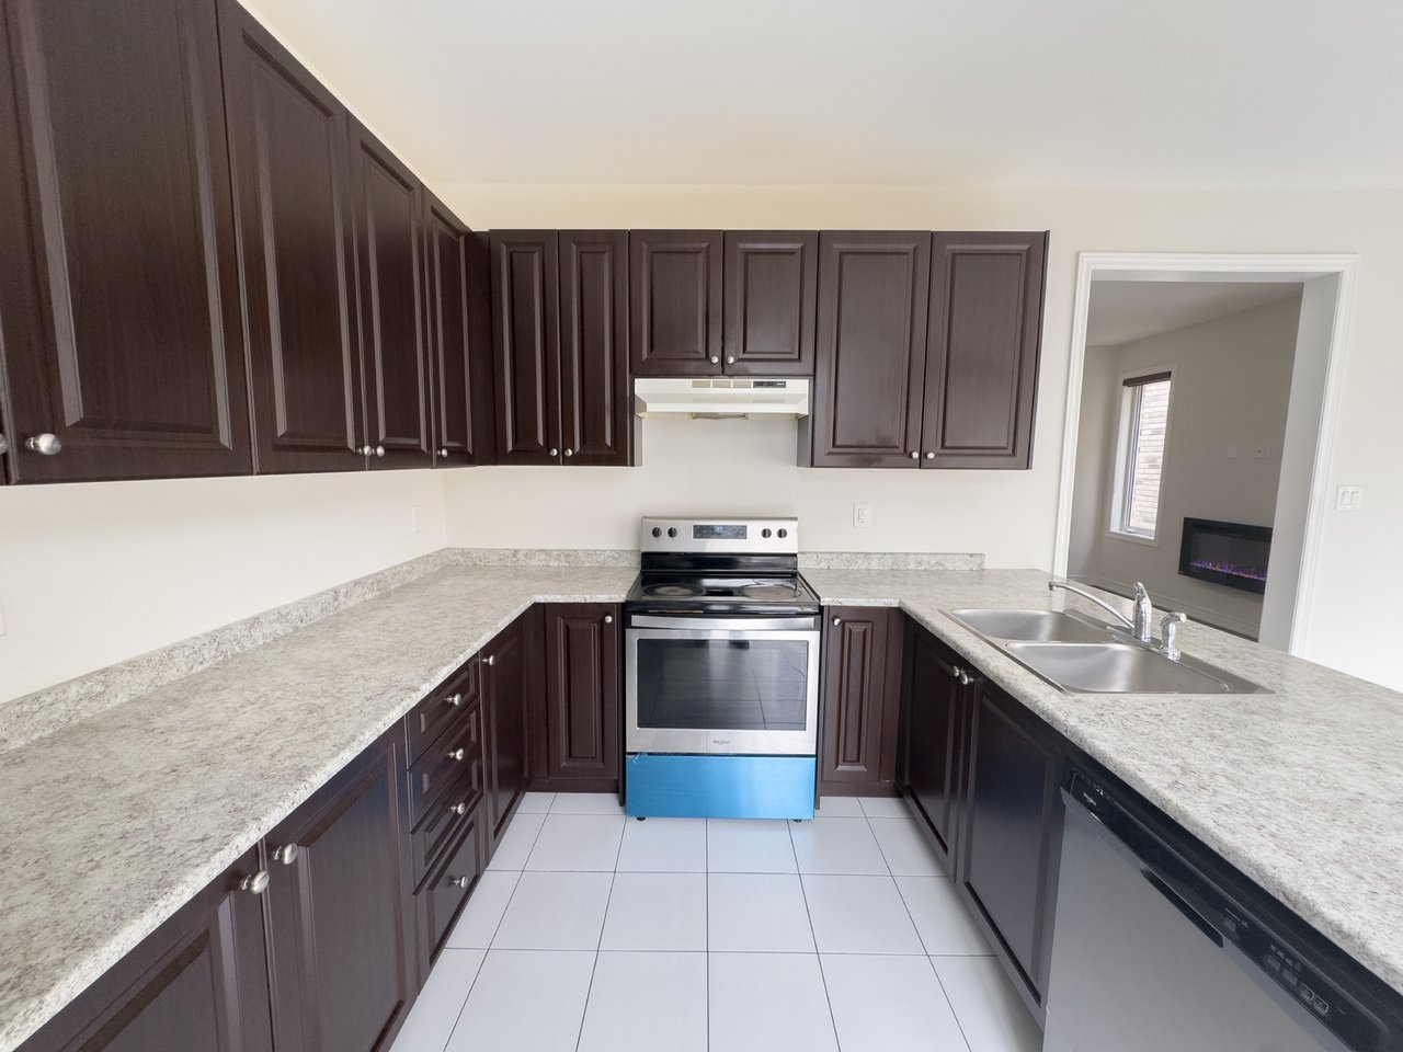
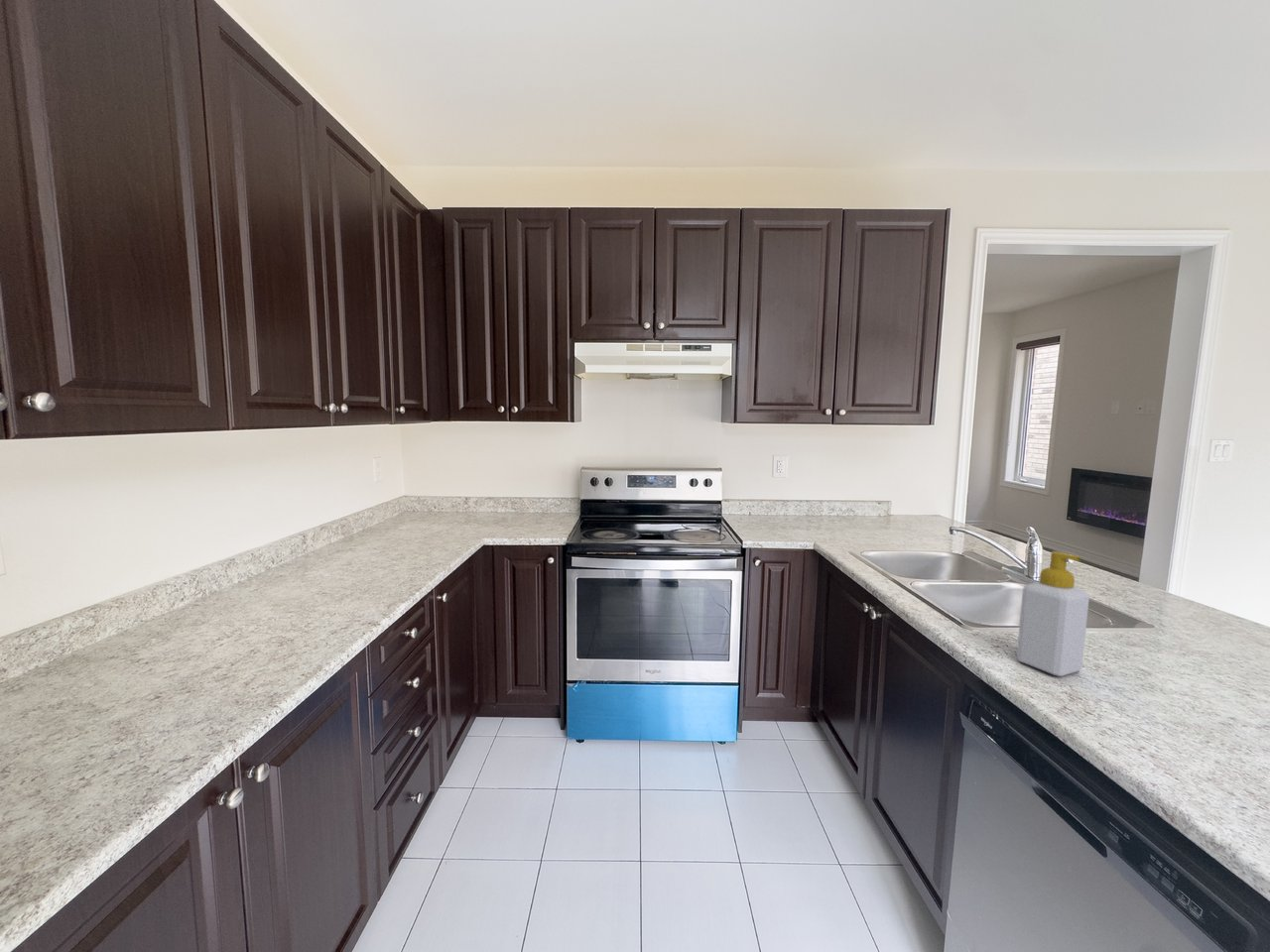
+ soap bottle (1054, 610)
